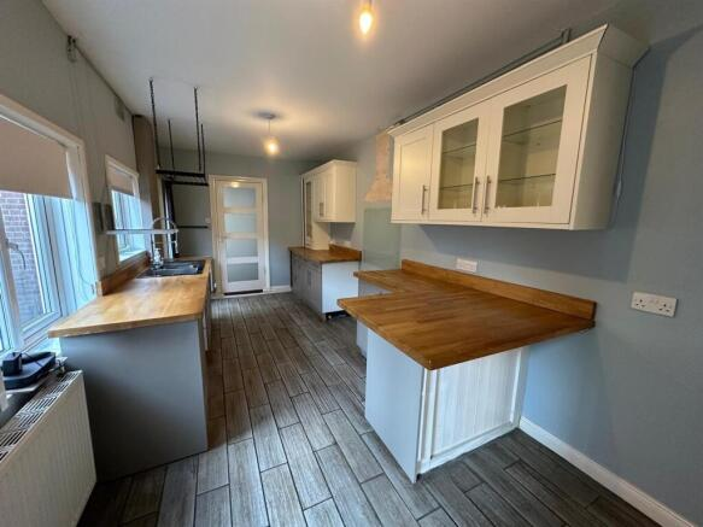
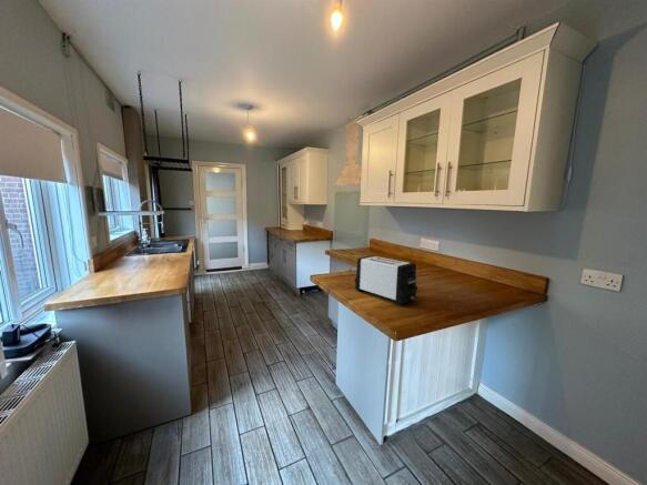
+ toaster (385, 277)
